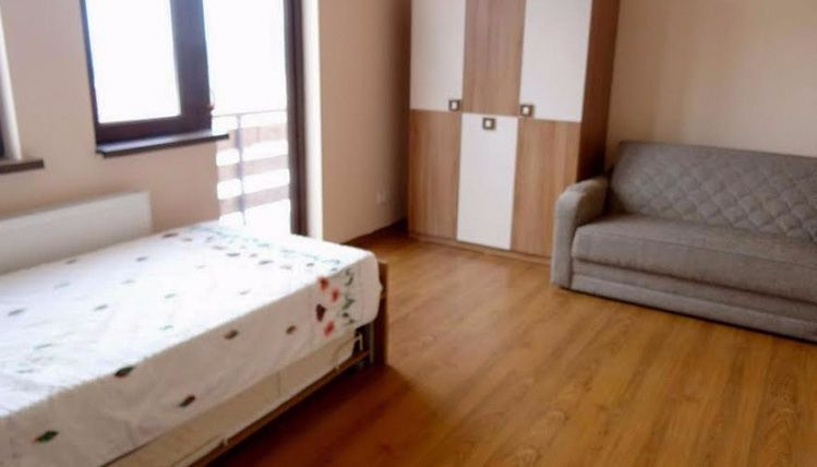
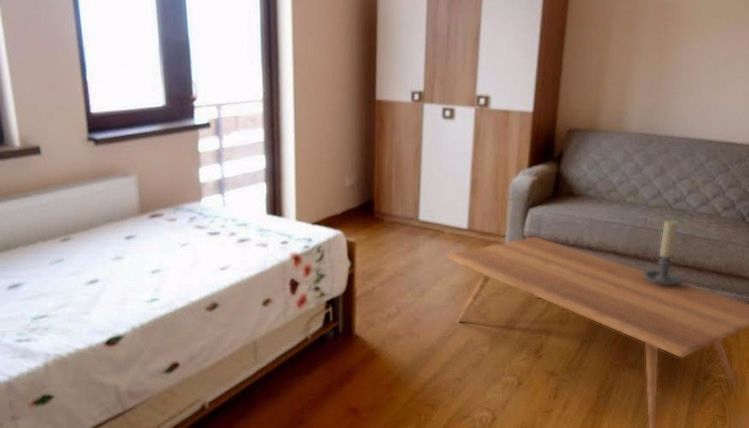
+ coffee table (585, 315)
+ candle holder (670, 251)
